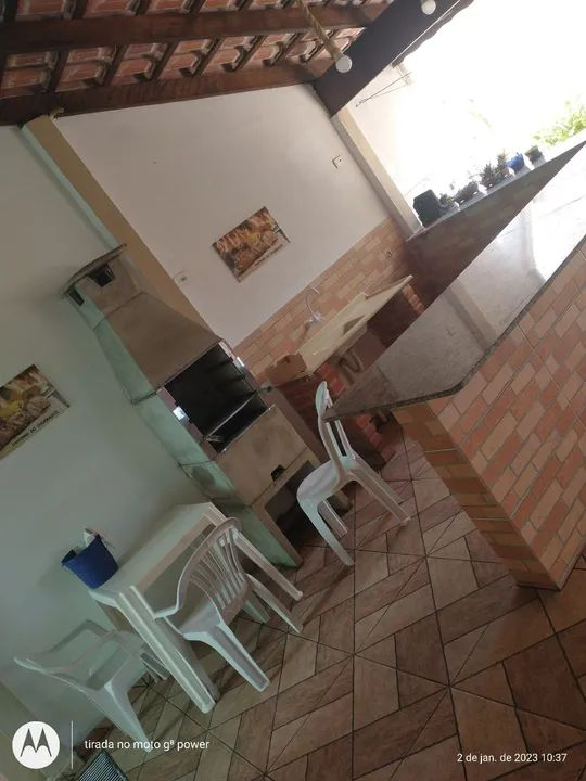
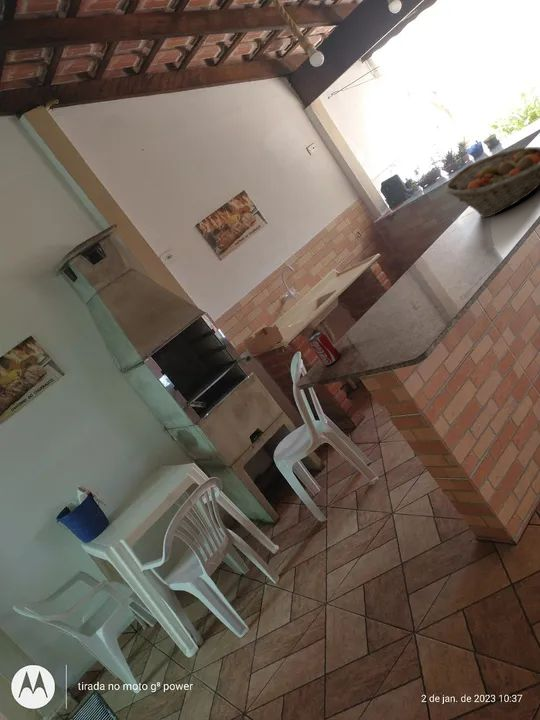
+ beverage can (323, 348)
+ fruit basket (498, 178)
